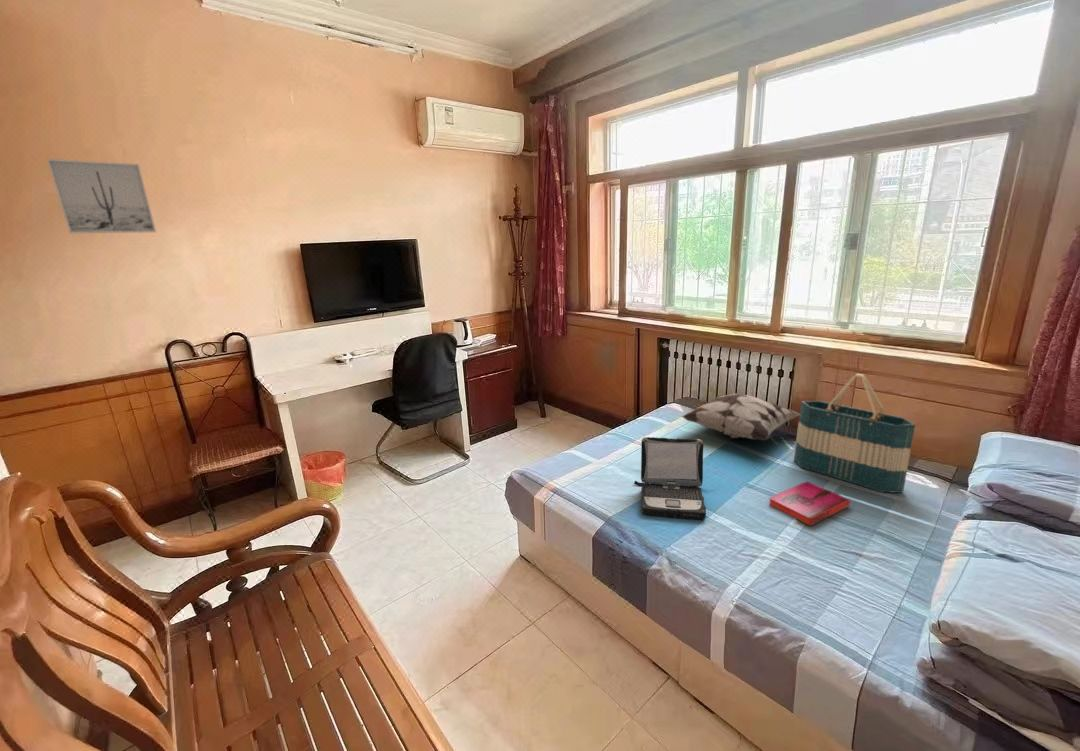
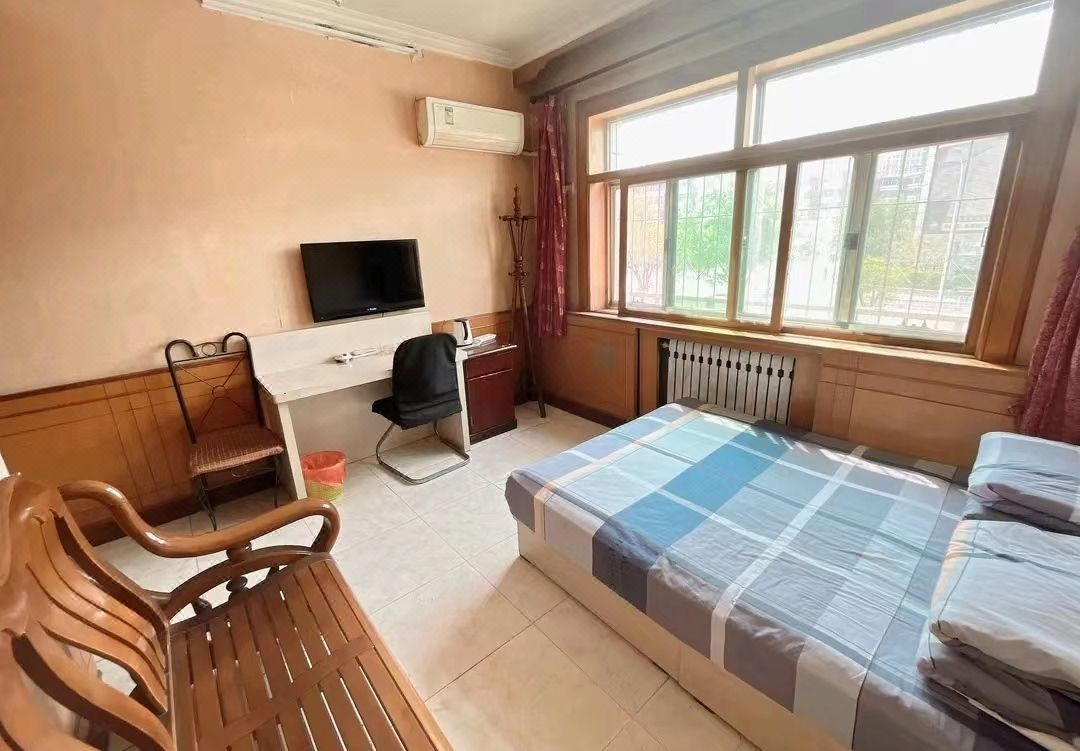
- decorative pillow (739, 414)
- laptop (671, 474)
- hardback book (808, 502)
- wall art (105, 198)
- tote bag (851, 426)
